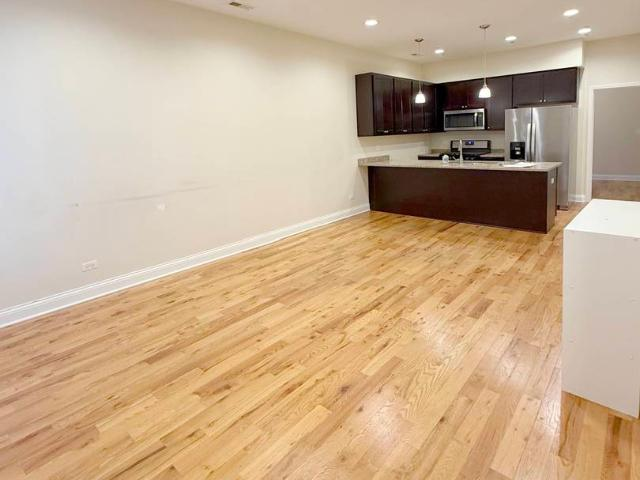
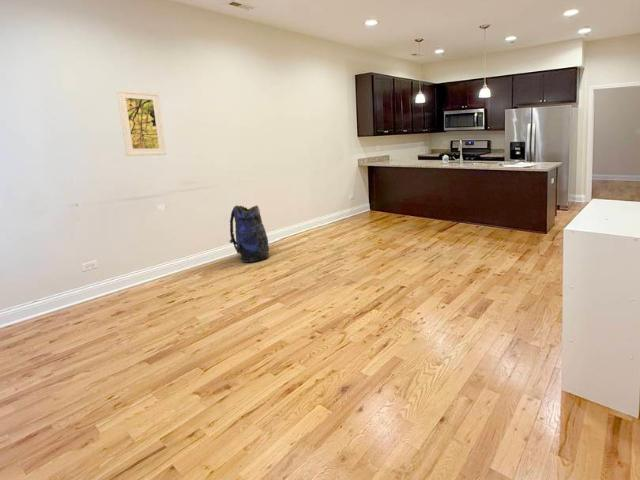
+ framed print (142, 124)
+ backpack (247, 231)
